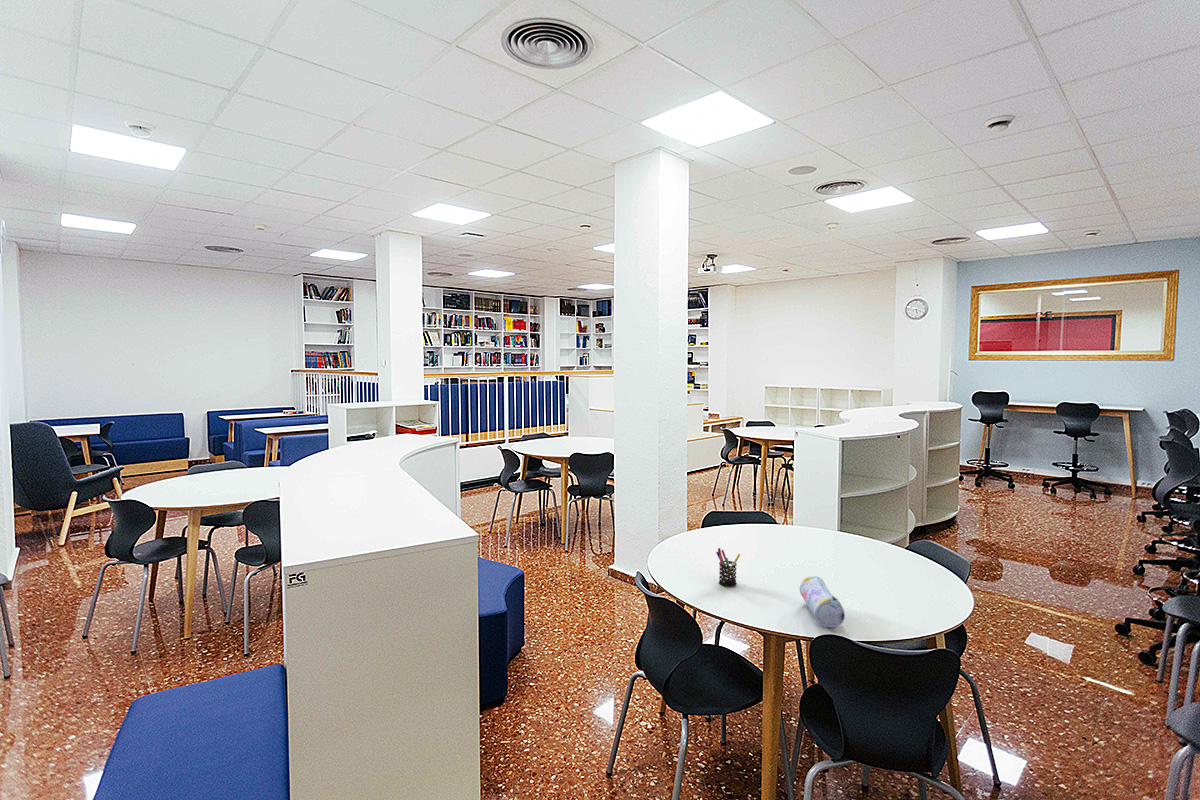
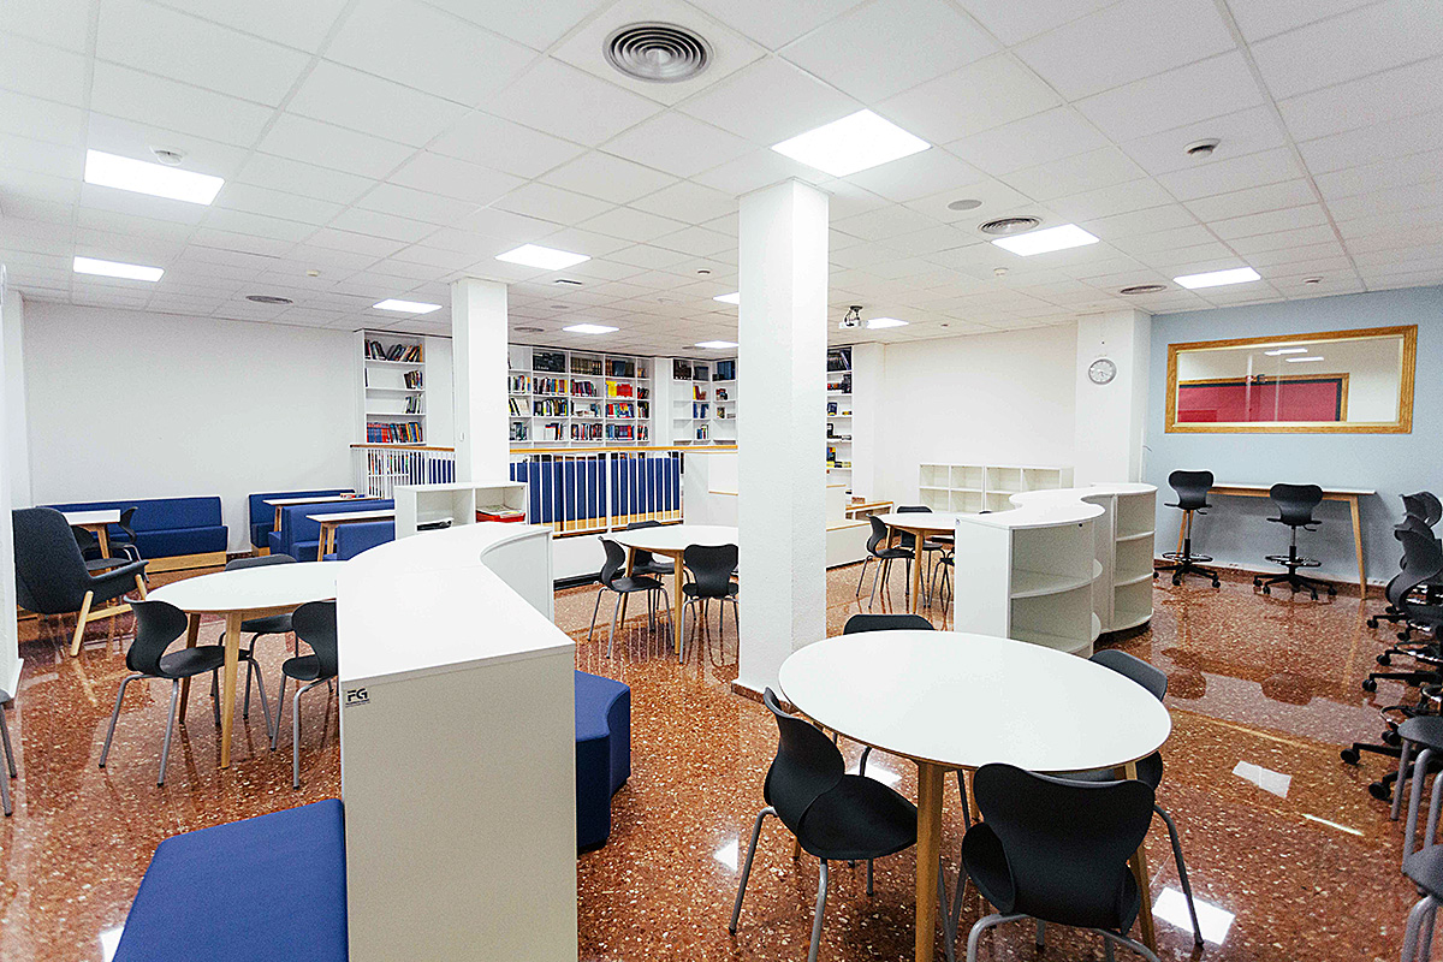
- pencil case (820, 600)
- pen holder (726, 566)
